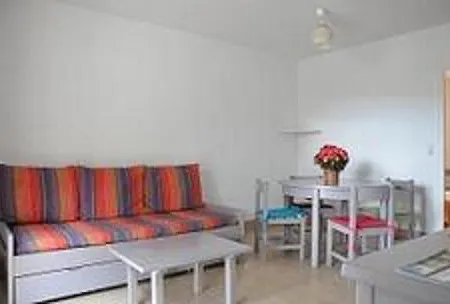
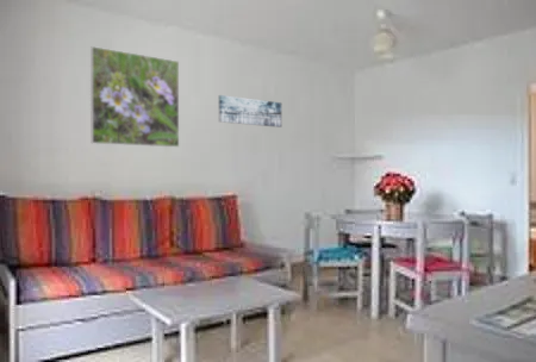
+ wall art (251, 112)
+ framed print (137, 99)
